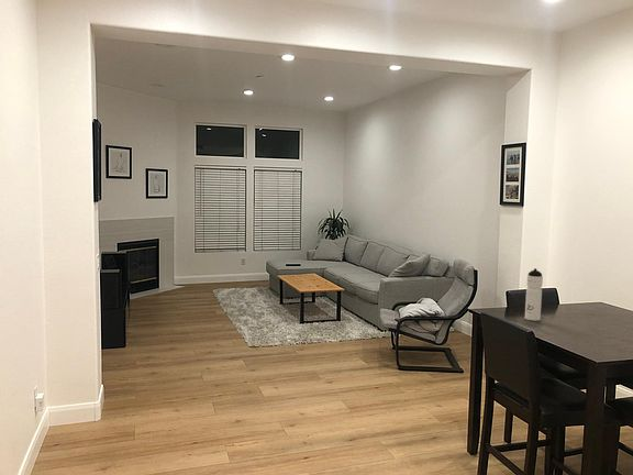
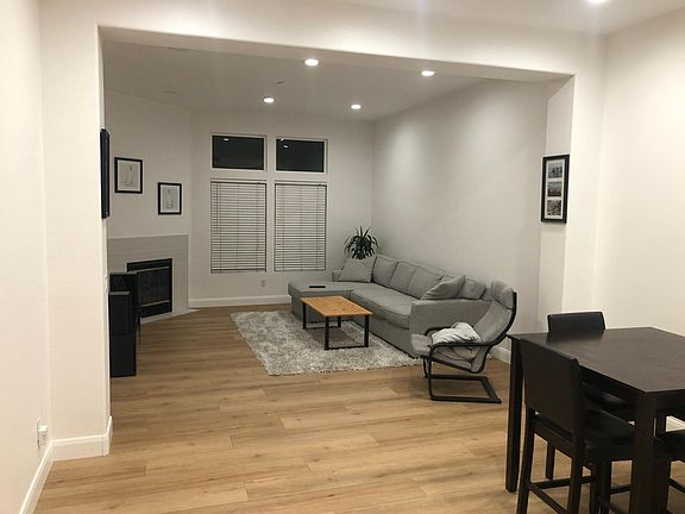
- water bottle (533, 294)
